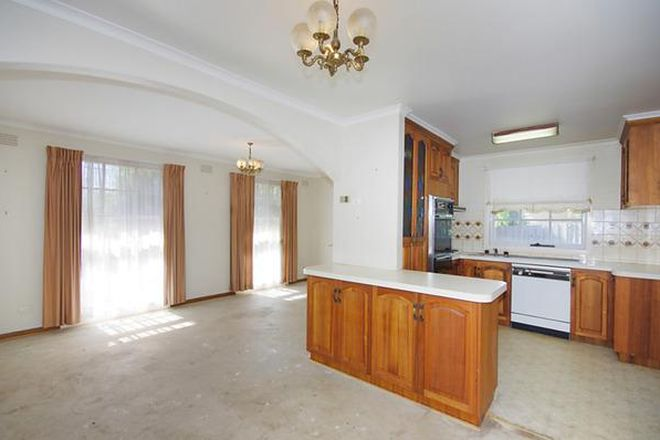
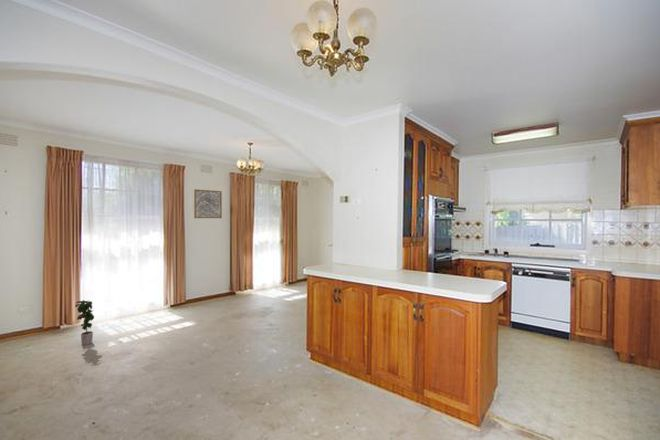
+ potted plant (85, 322)
+ wall art (208, 204)
